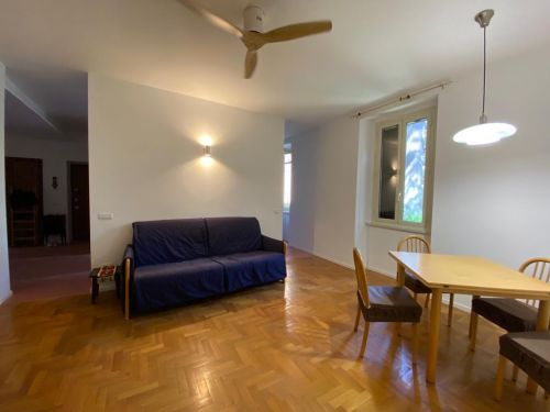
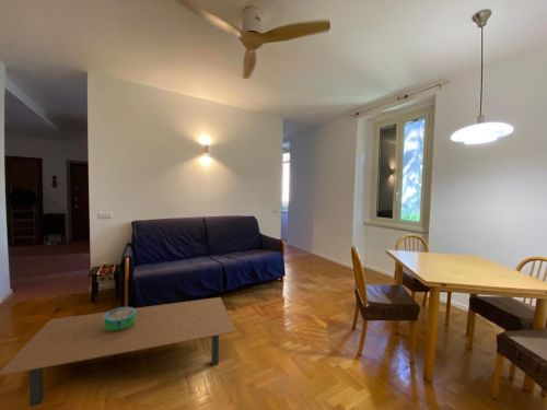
+ decorative bowl (120, 318)
+ coffee table (140, 341)
